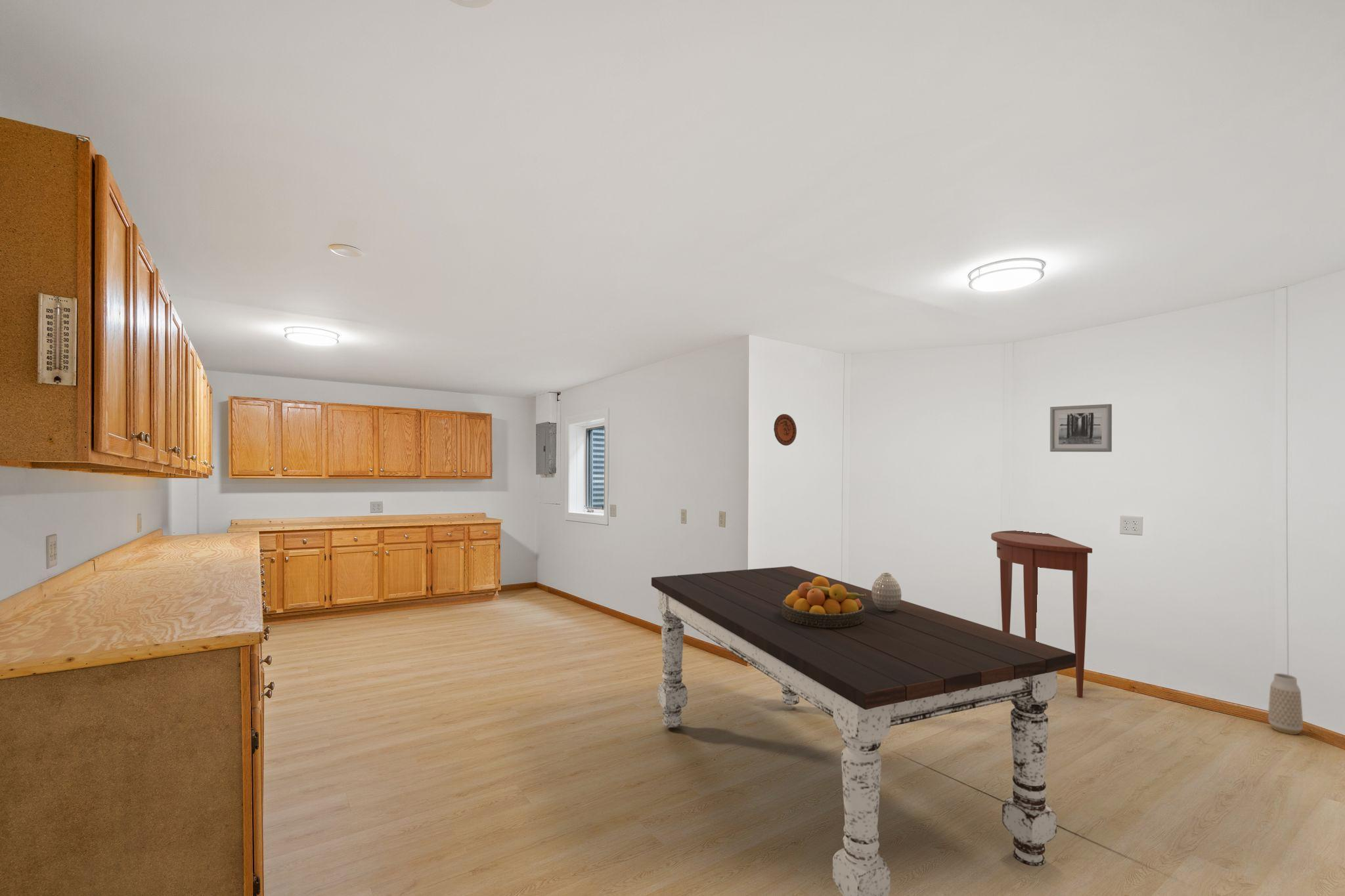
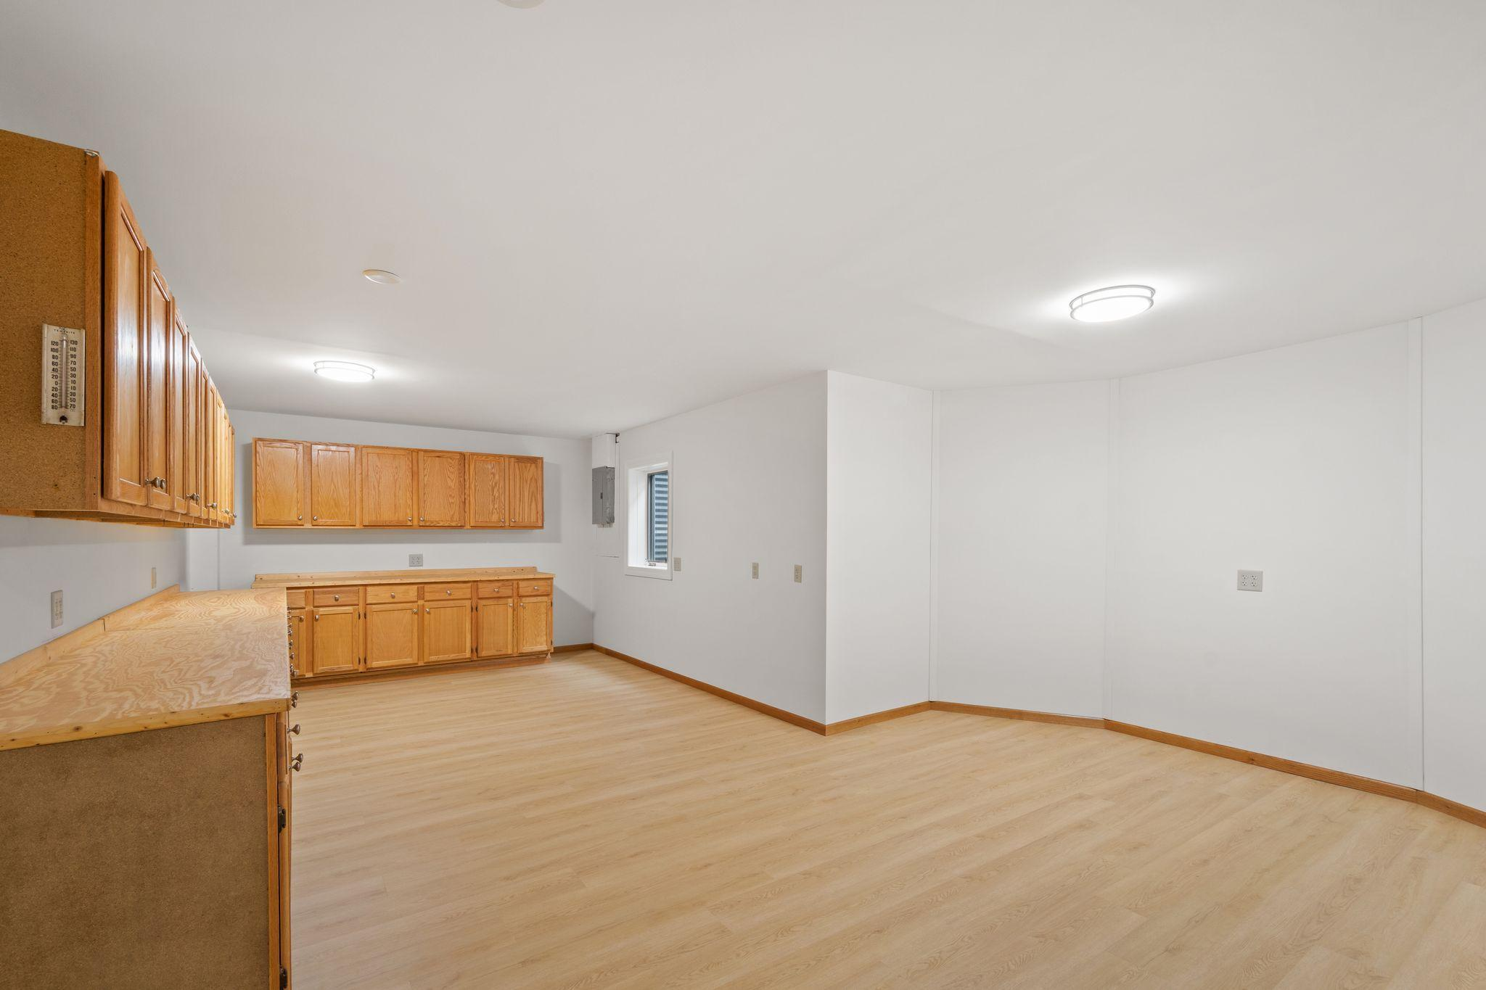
- fruit bowl (822, 598)
- dining table (814, 693)
- console table (1036, 608)
- wall art (1080, 429)
- decorative plate (785, 429)
- vase (886, 591)
- vase (1285, 703)
